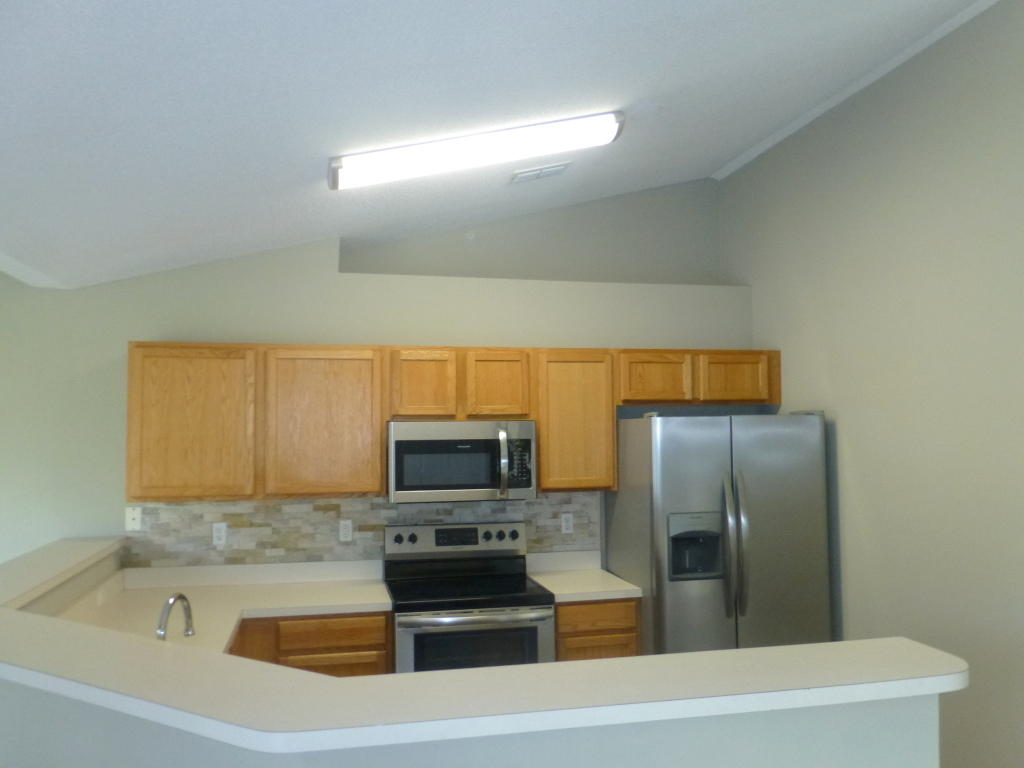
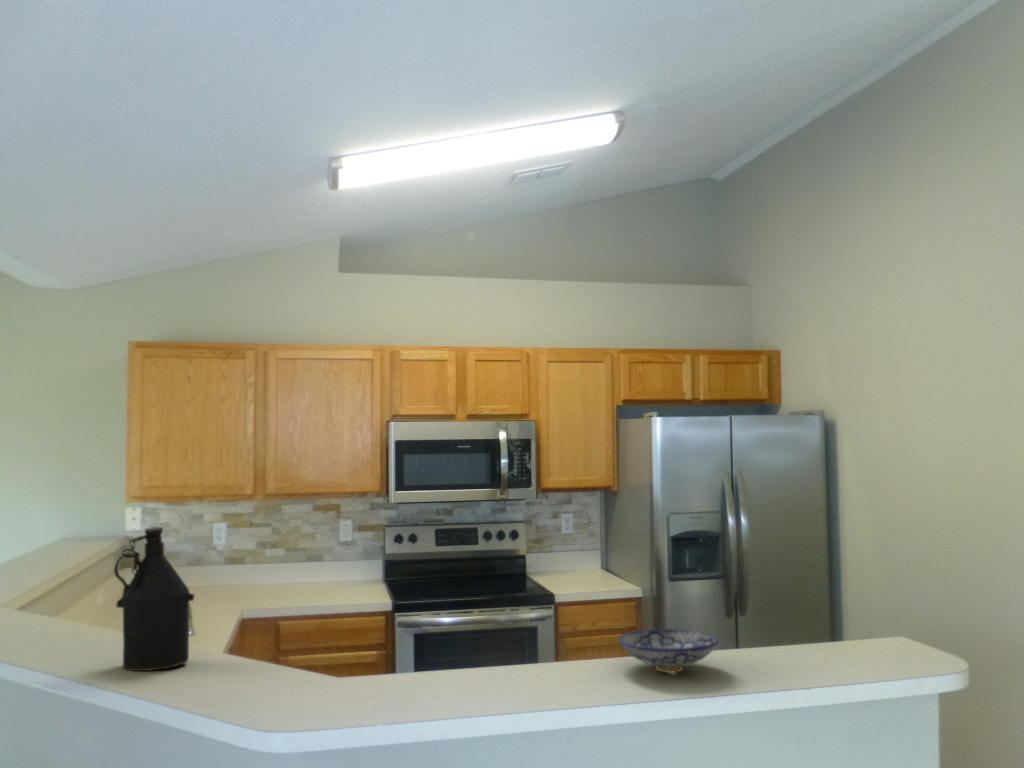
+ bowl (668, 652)
+ bottle (154, 596)
